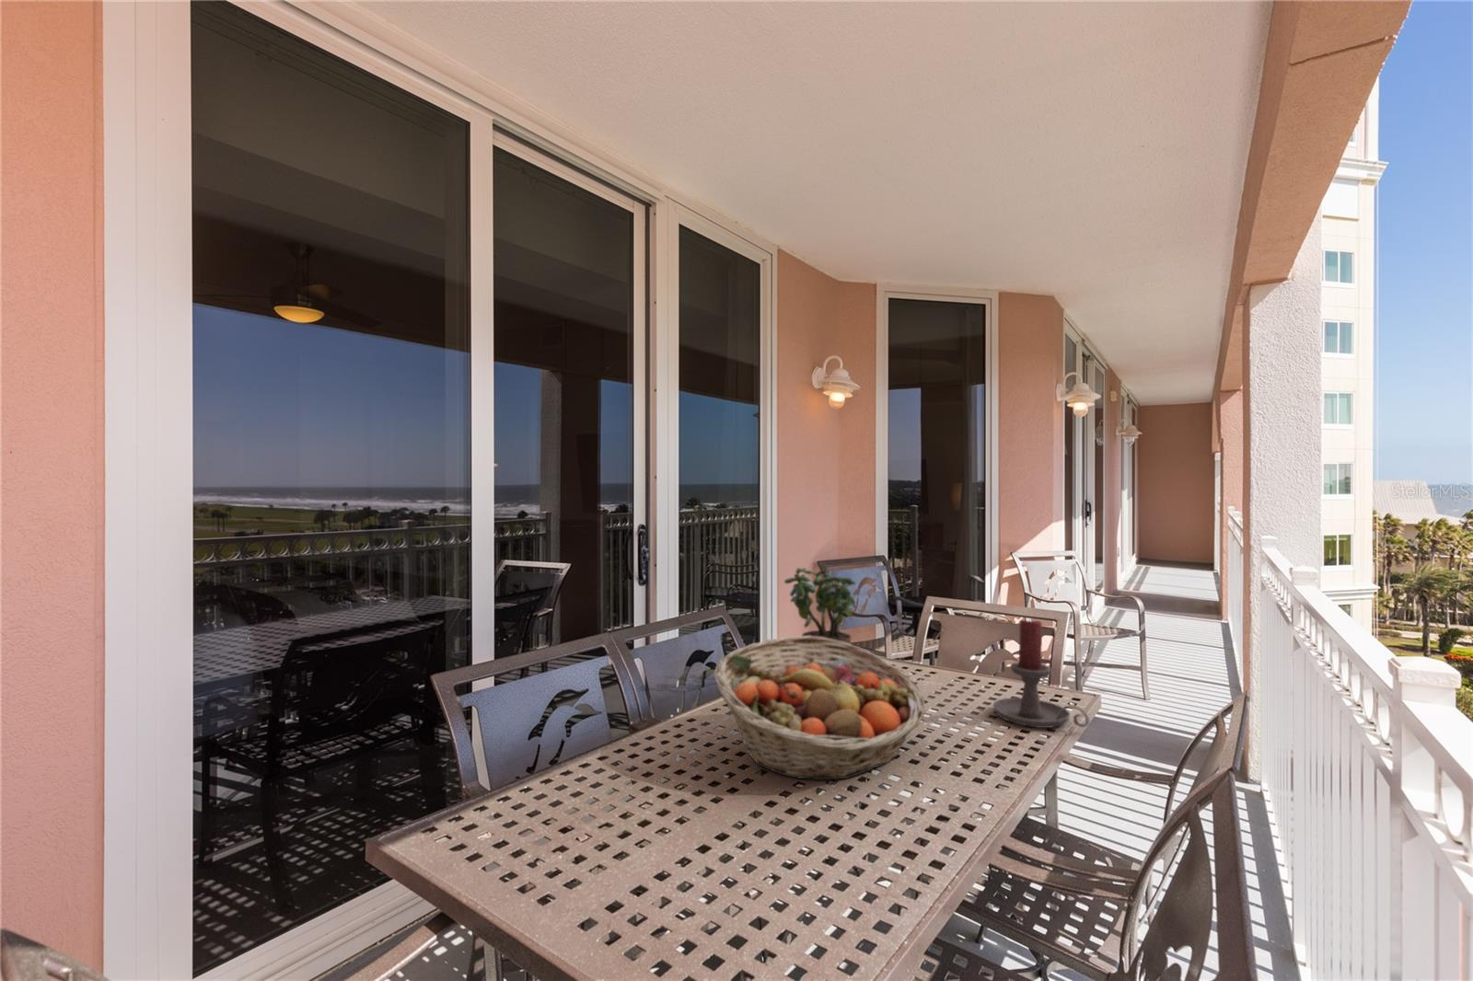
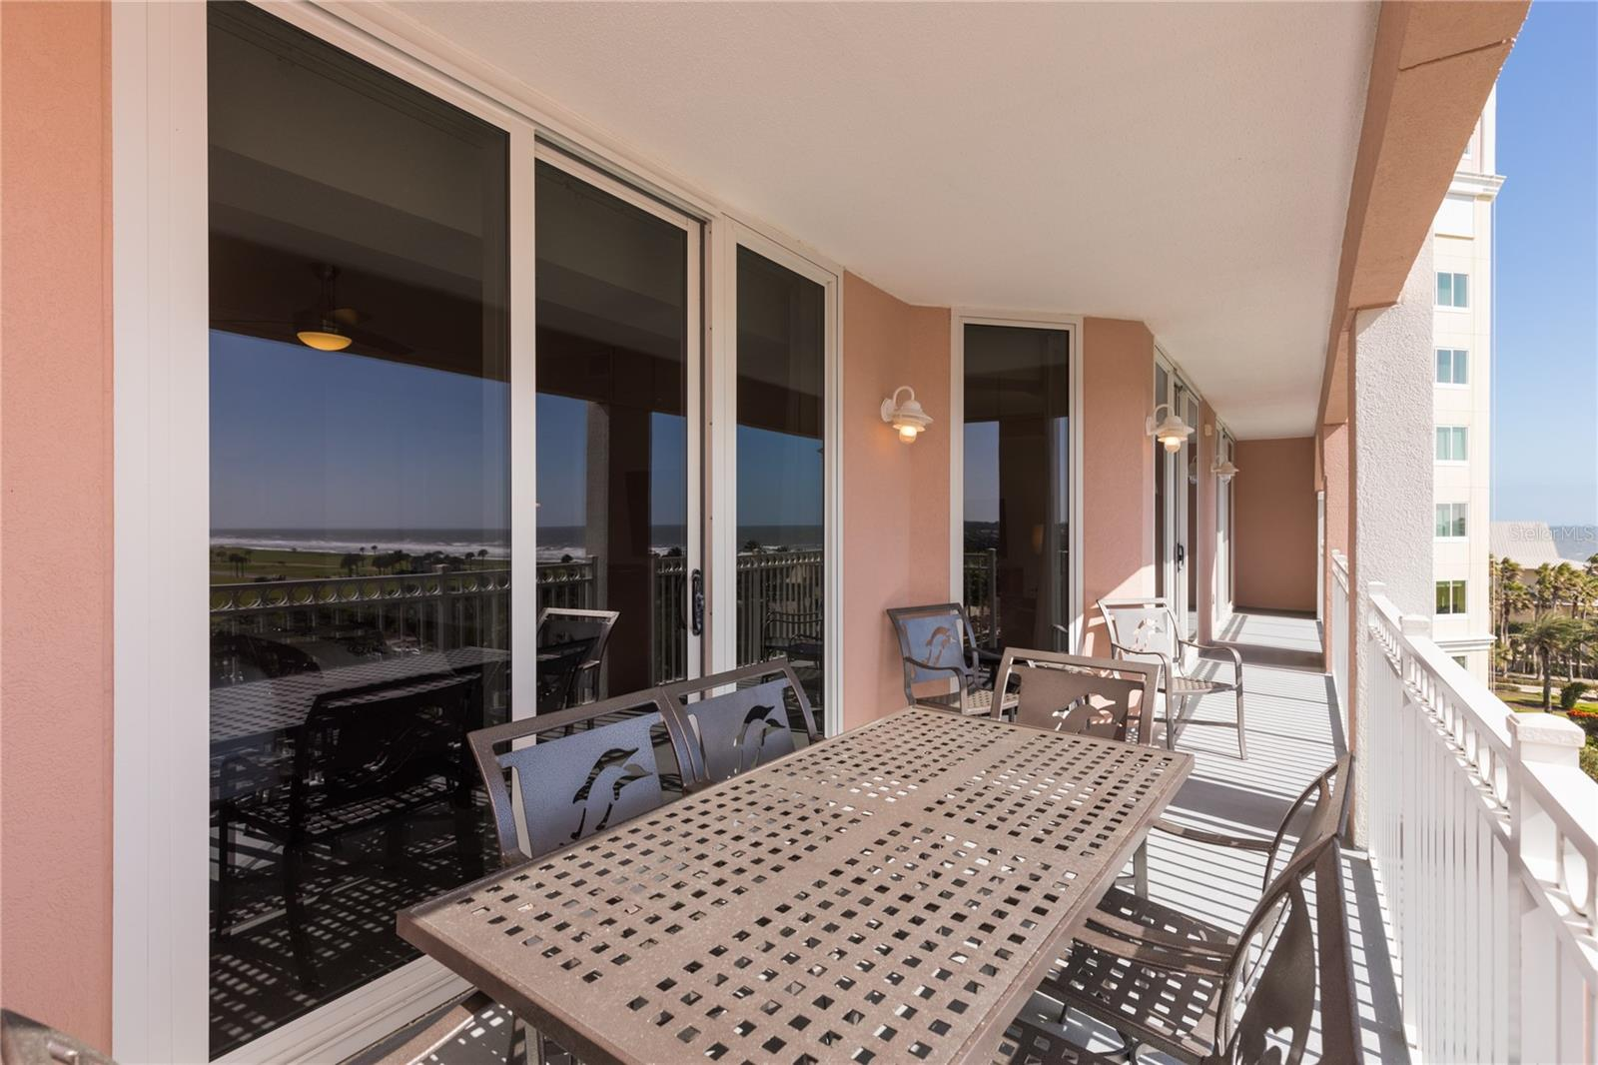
- candle holder (1040, 670)
- potted plant (822, 623)
- fruit basket (819, 701)
